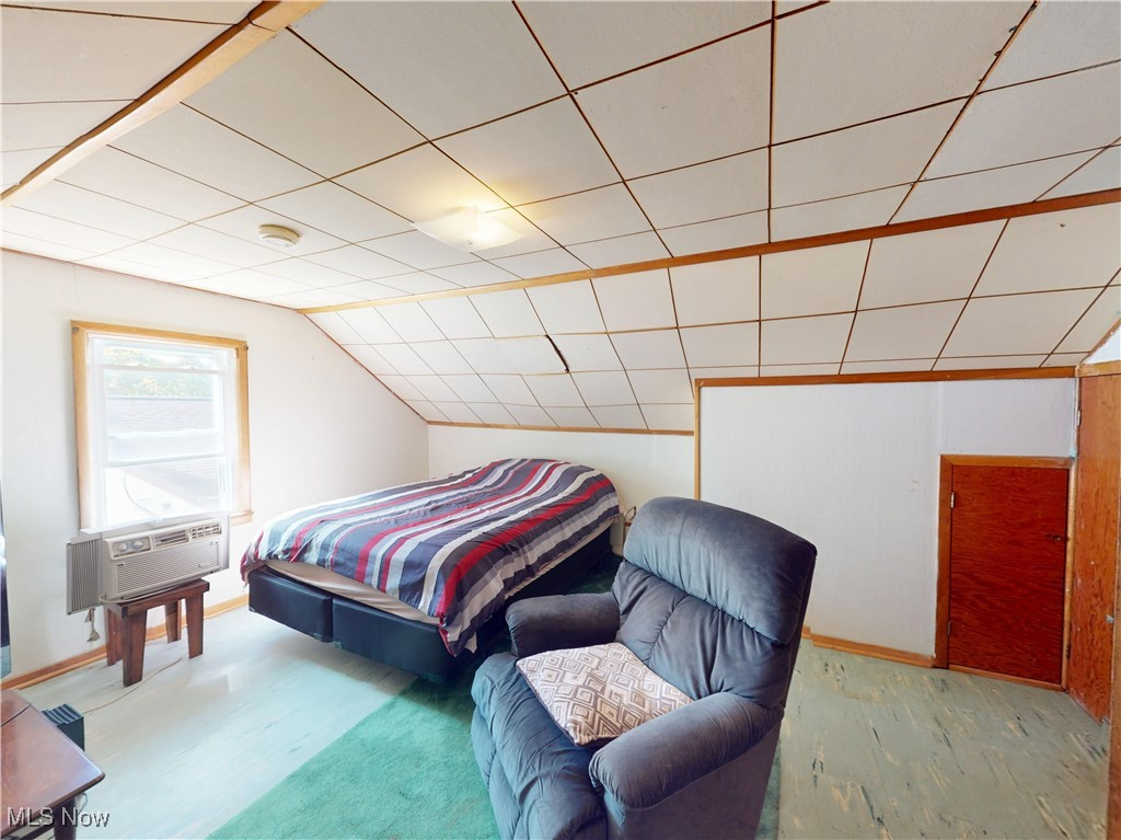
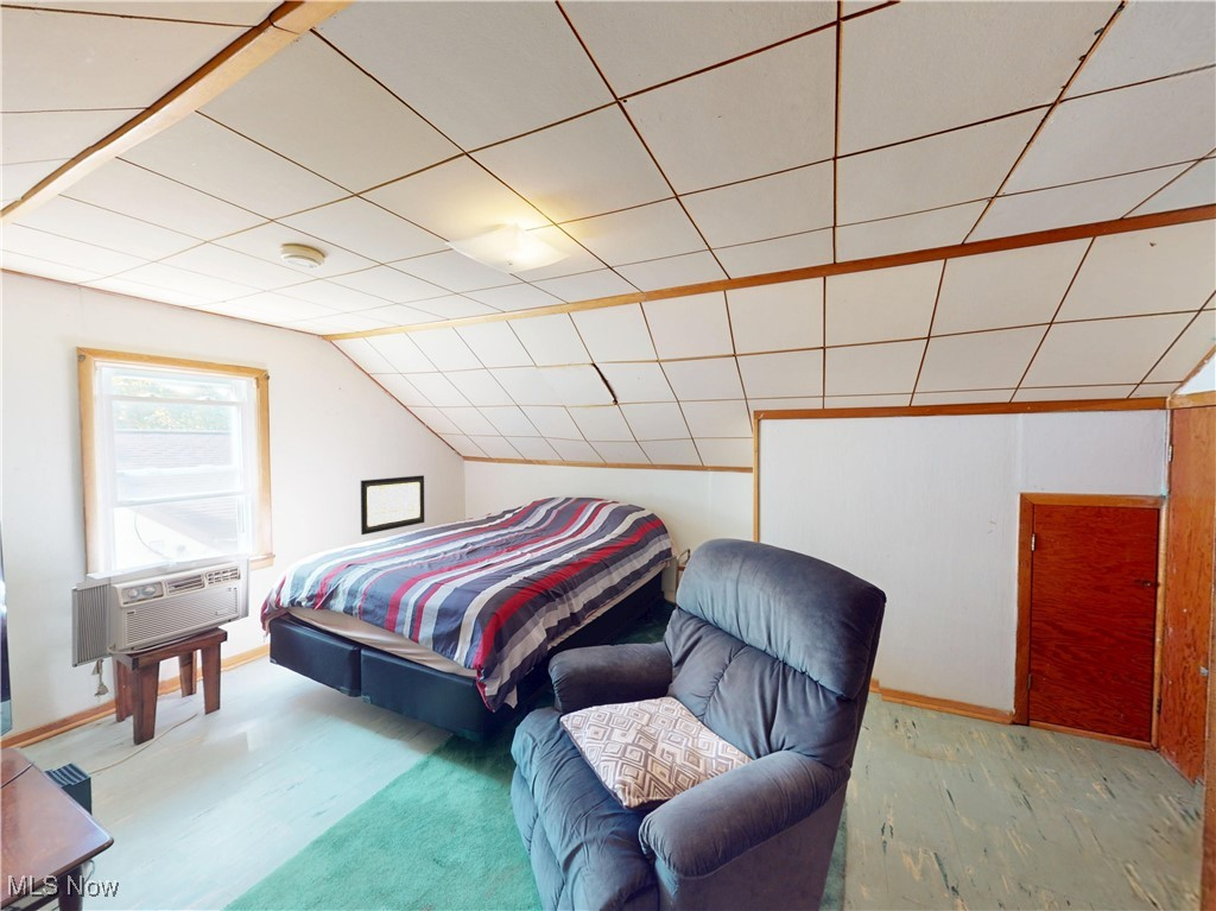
+ wall art (394, 502)
